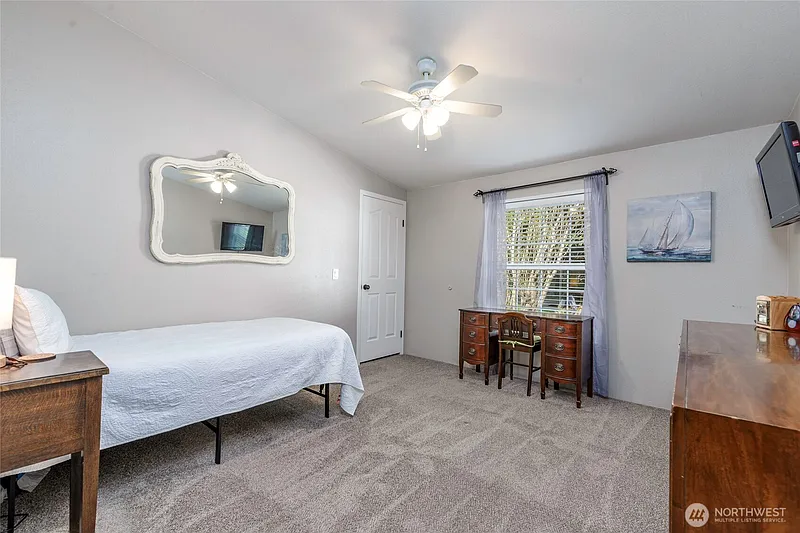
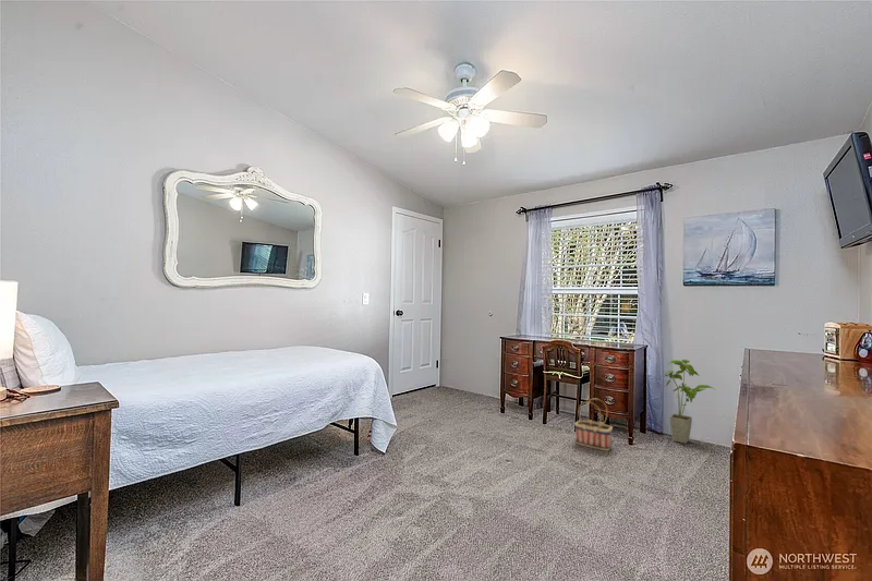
+ basket (593, 422)
+ house plant (686, 401)
